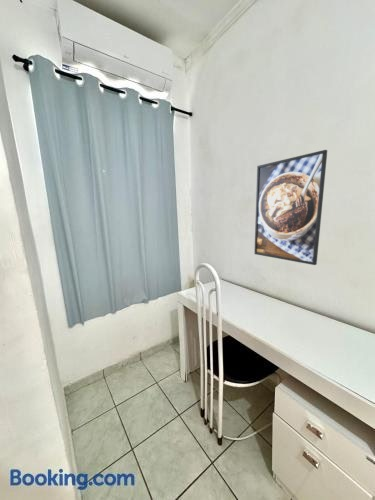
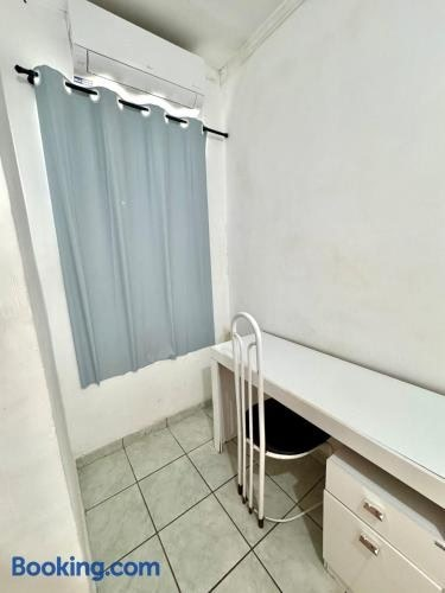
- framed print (284, 211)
